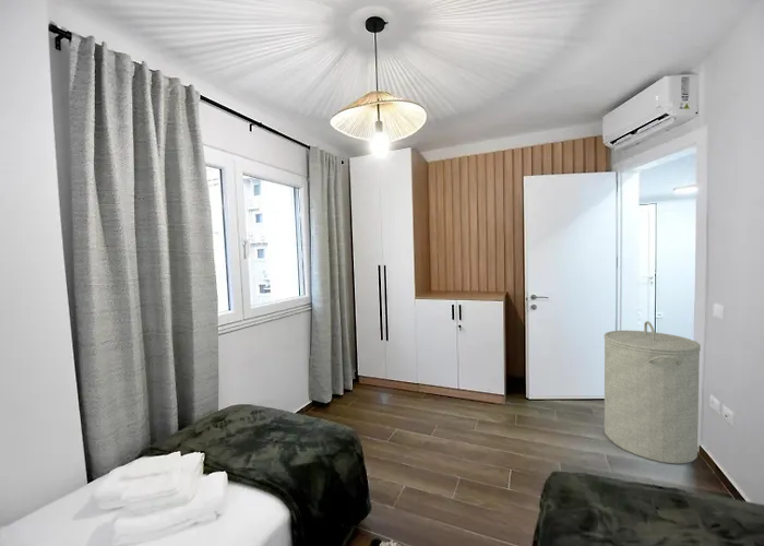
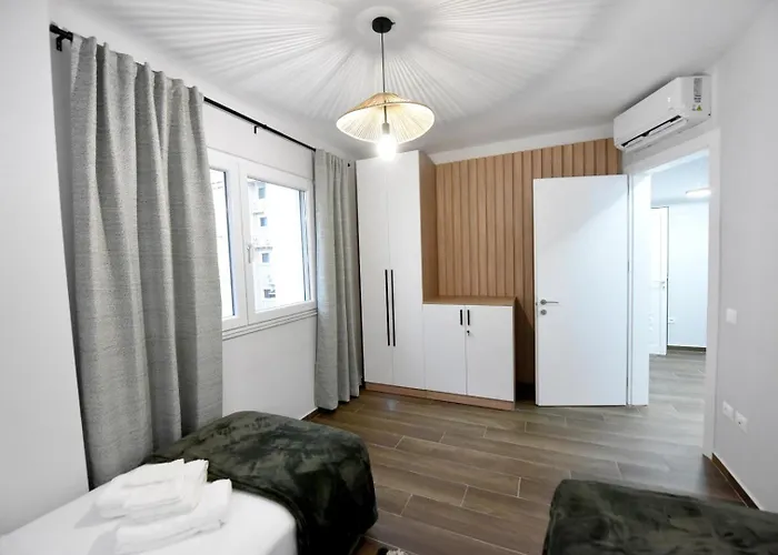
- laundry hamper (647, 382)
